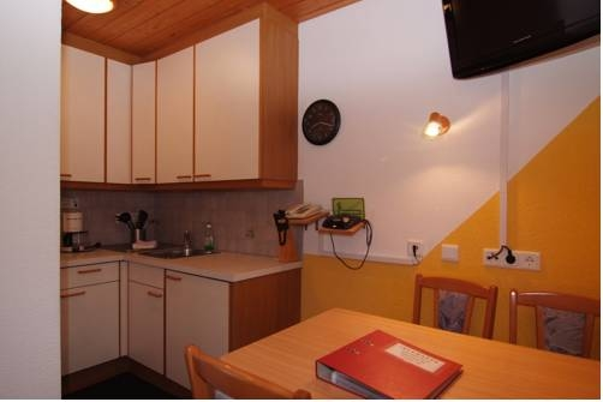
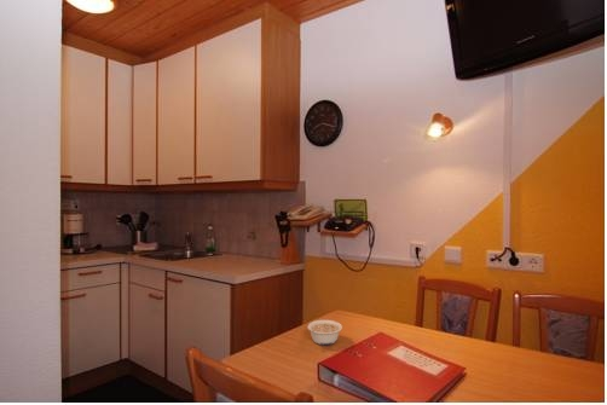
+ legume (324, 331)
